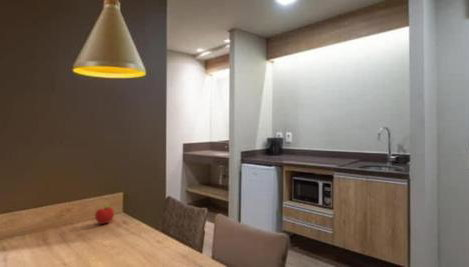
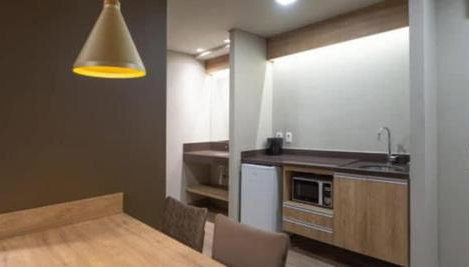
- fruit (104, 214)
